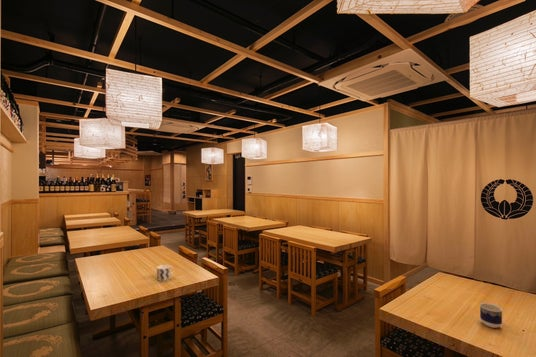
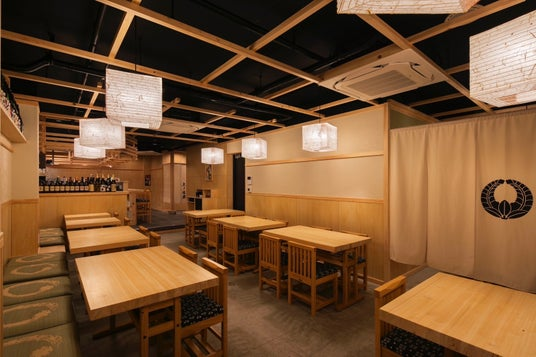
- cup (165, 272)
- cup (491, 315)
